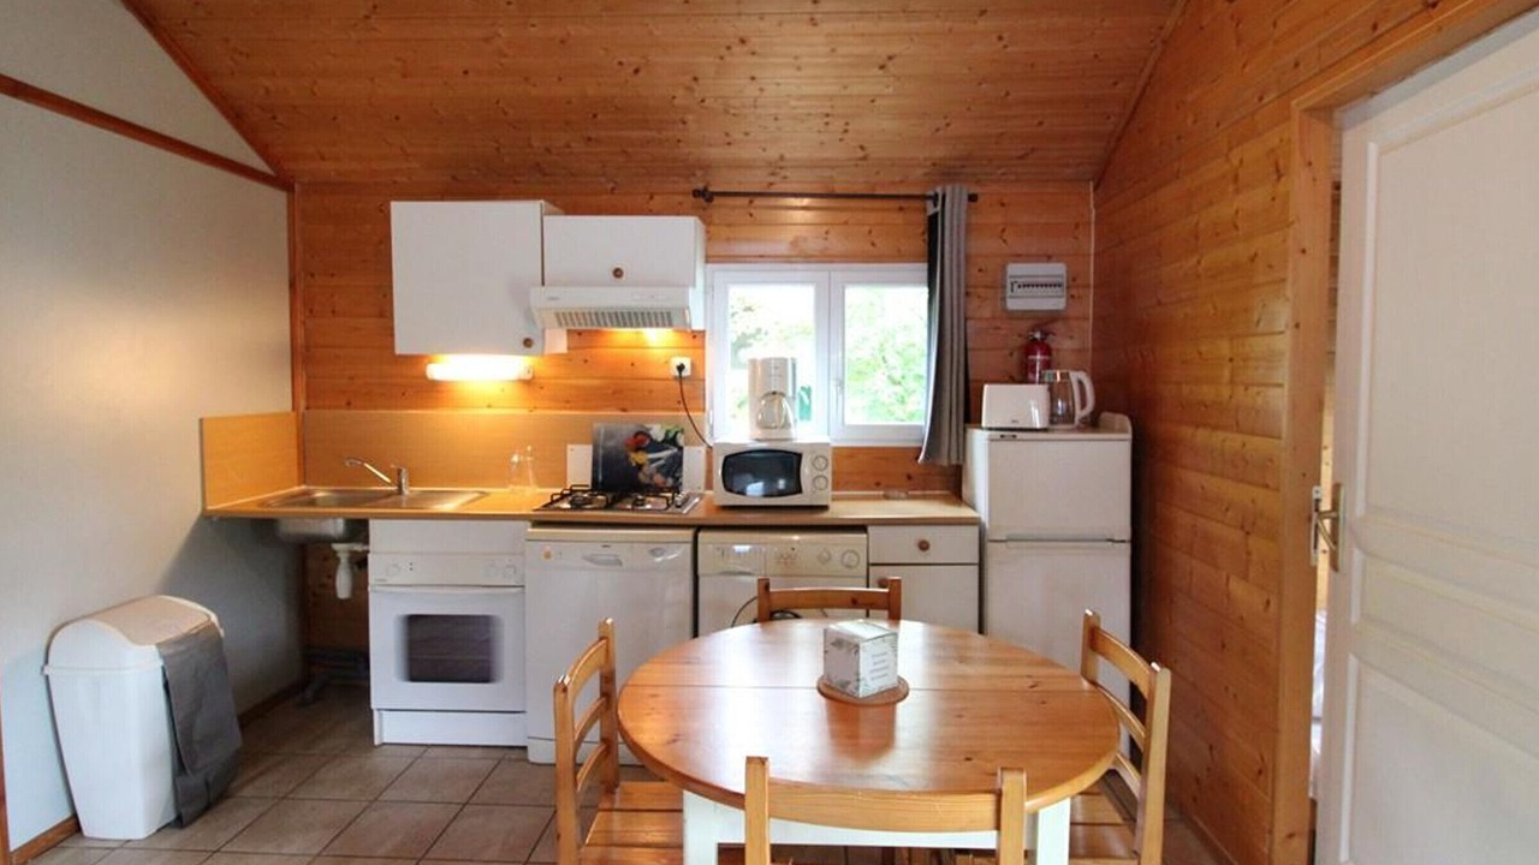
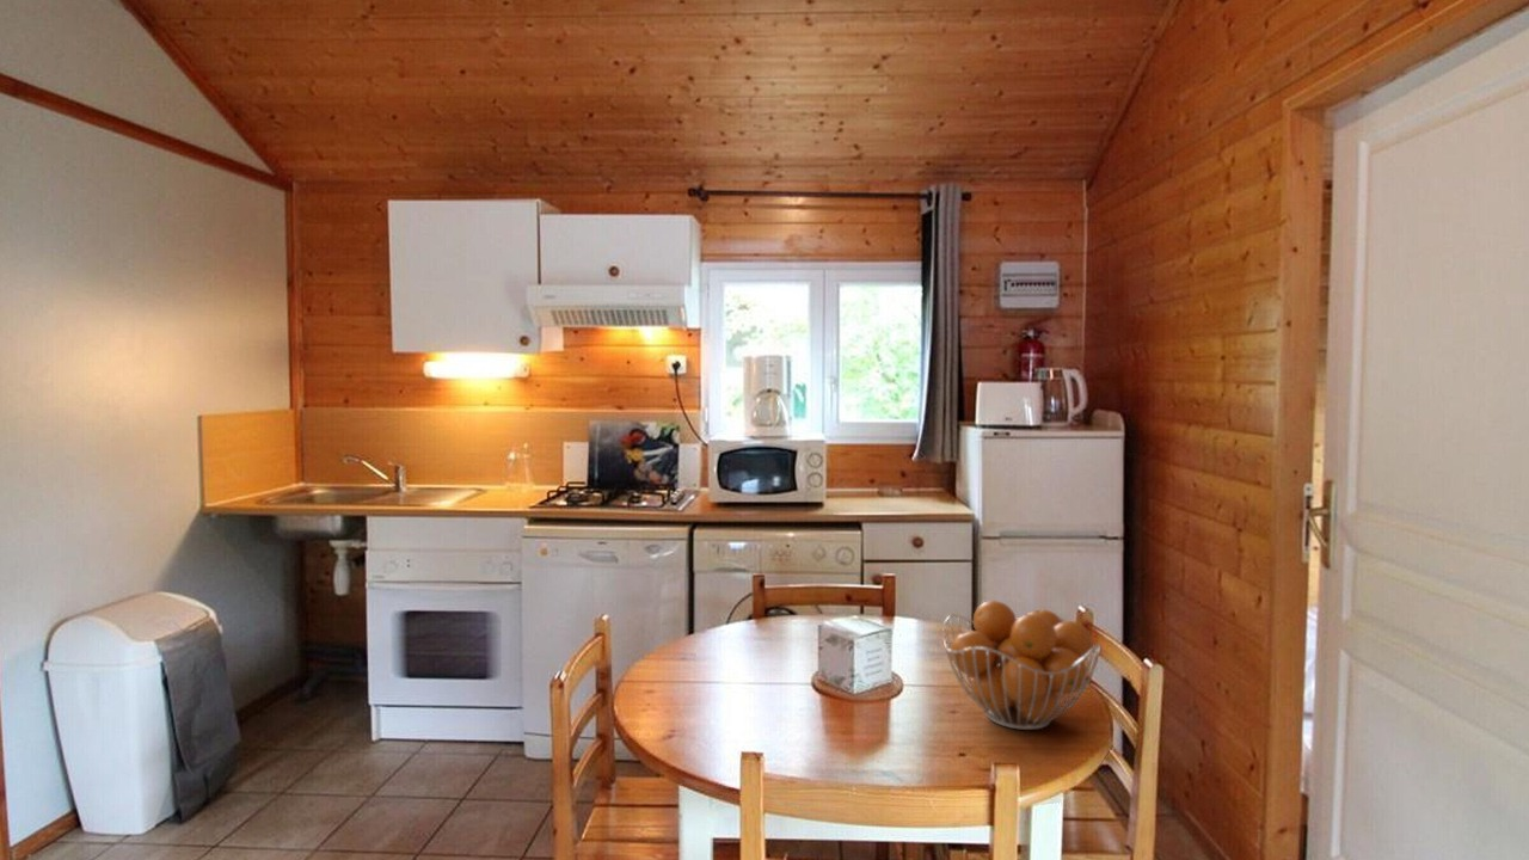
+ fruit basket (1019, 662)
